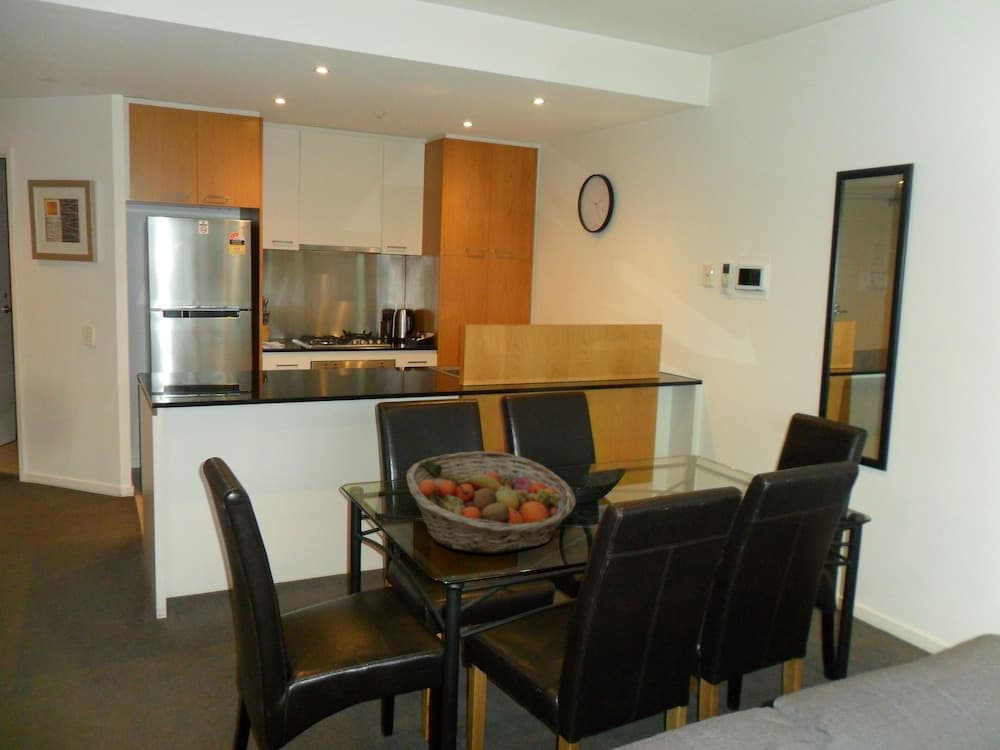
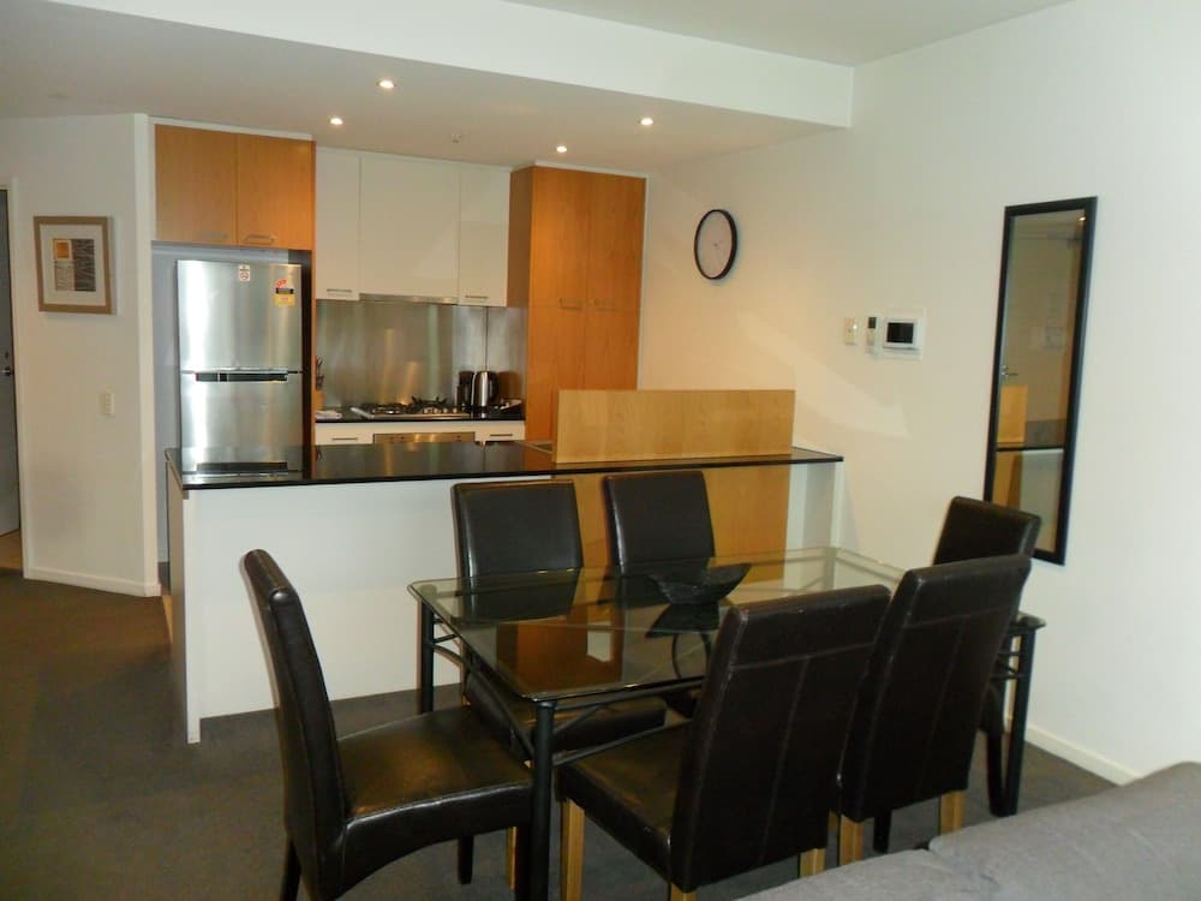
- fruit basket (490, 499)
